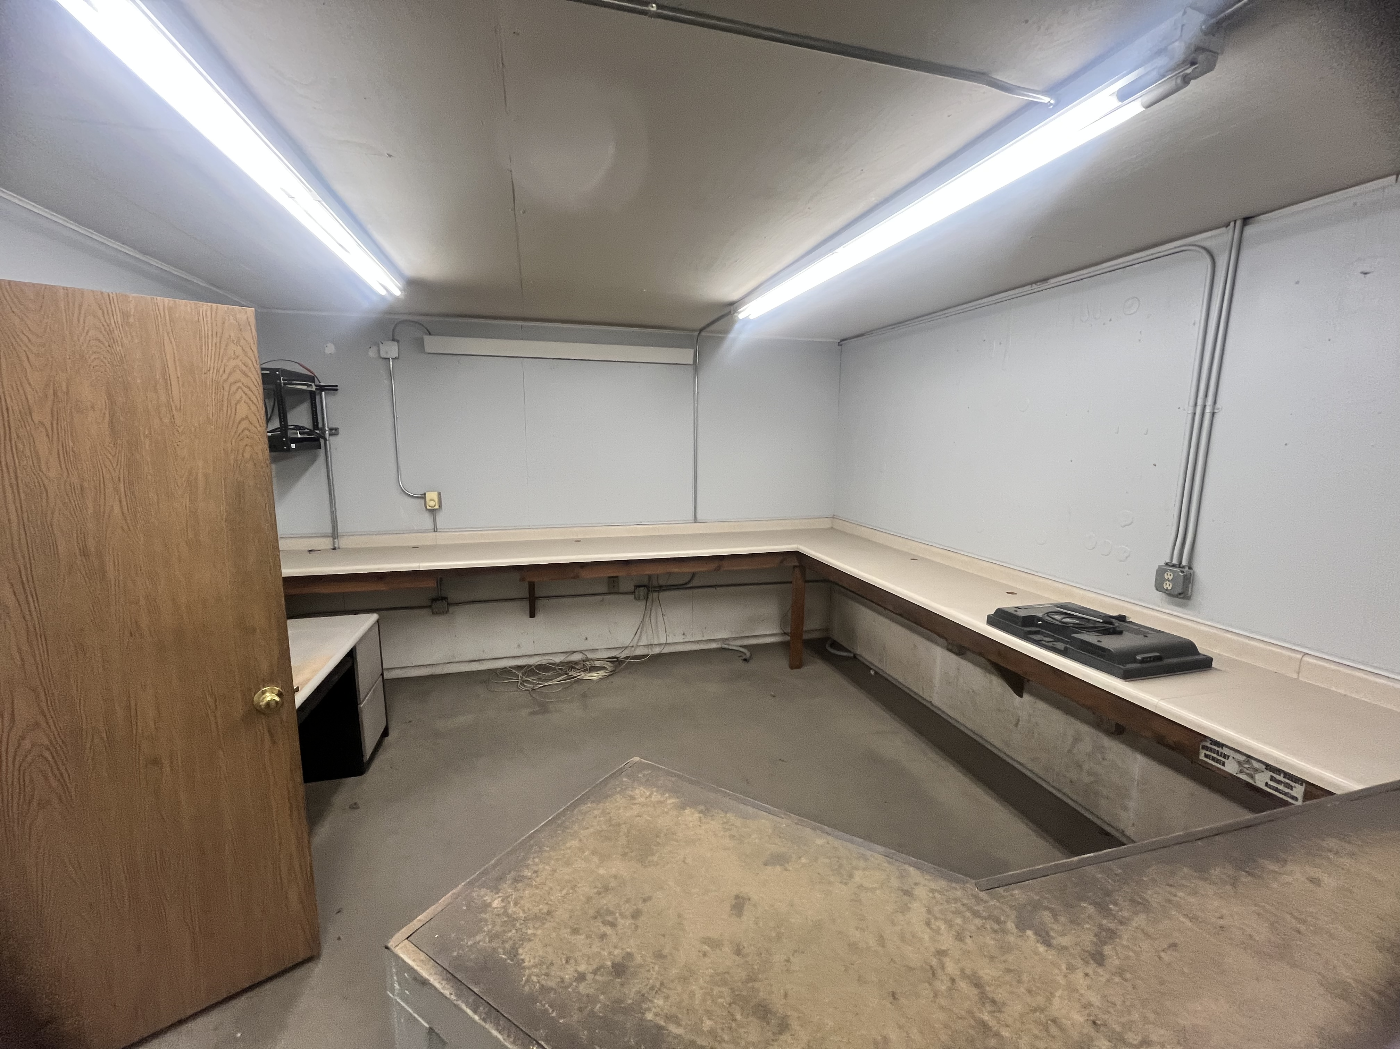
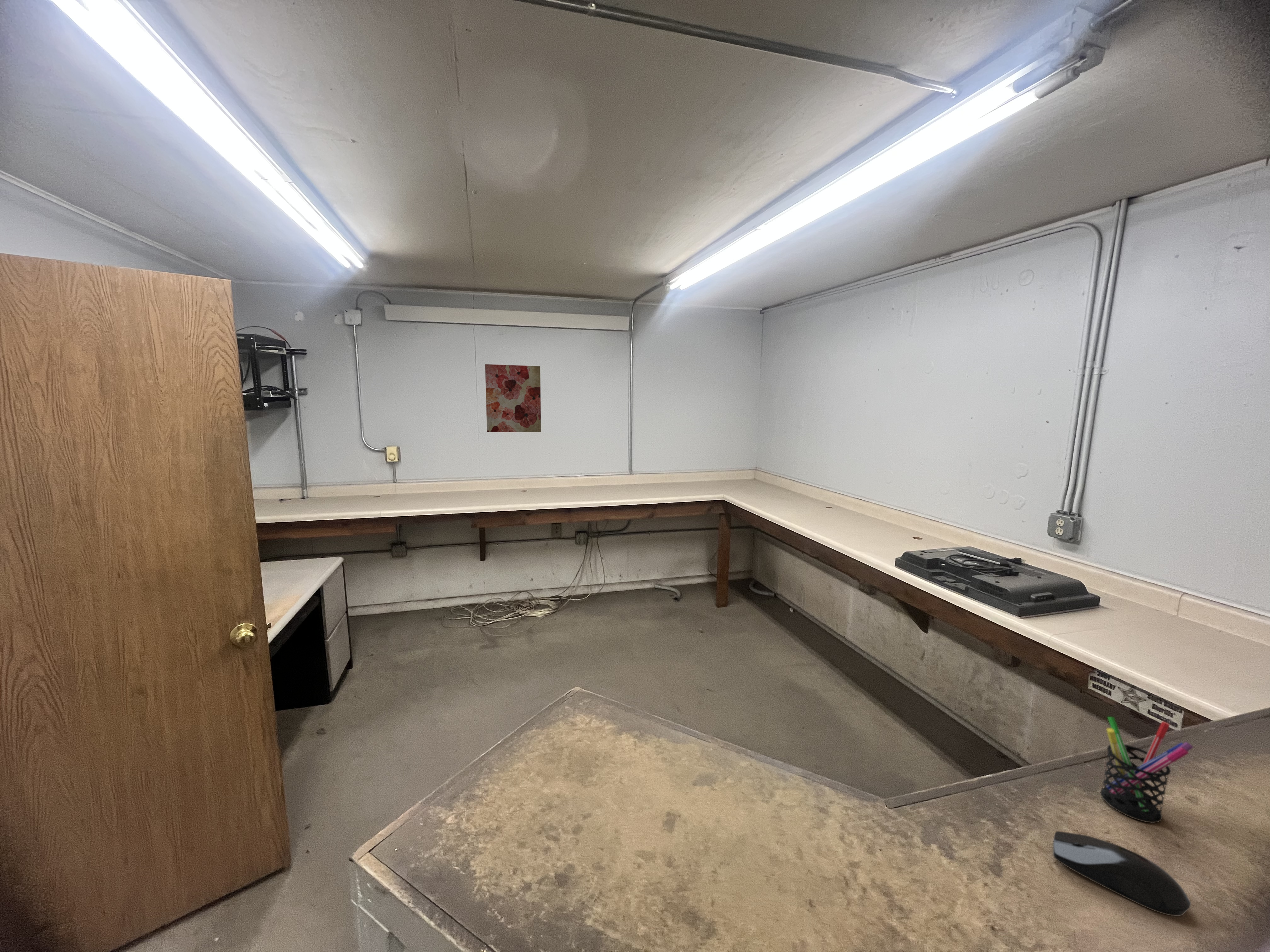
+ computer mouse (1112, 863)
+ pen holder (1134, 759)
+ wall art (513, 399)
